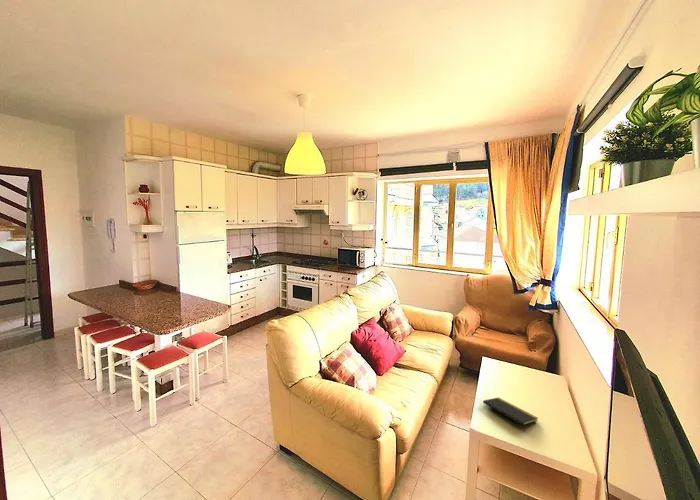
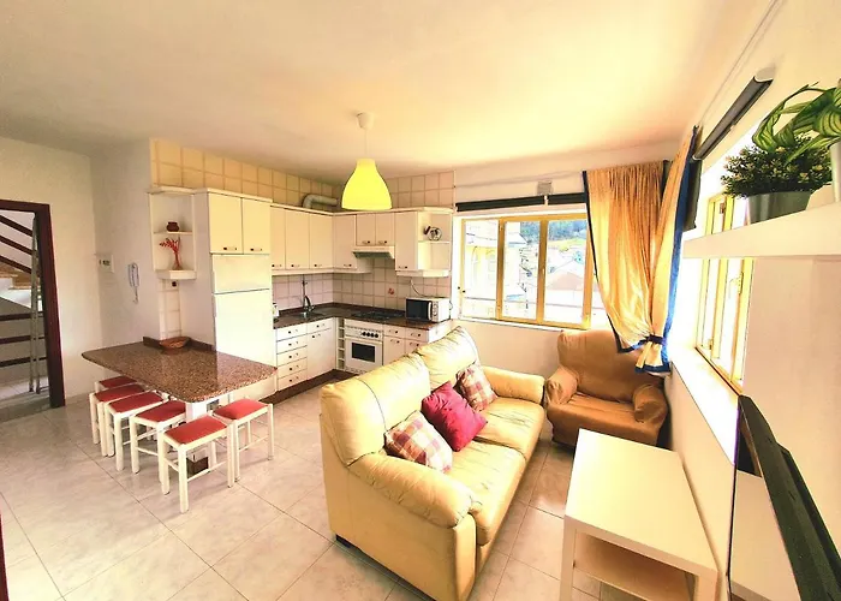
- notepad (509, 410)
